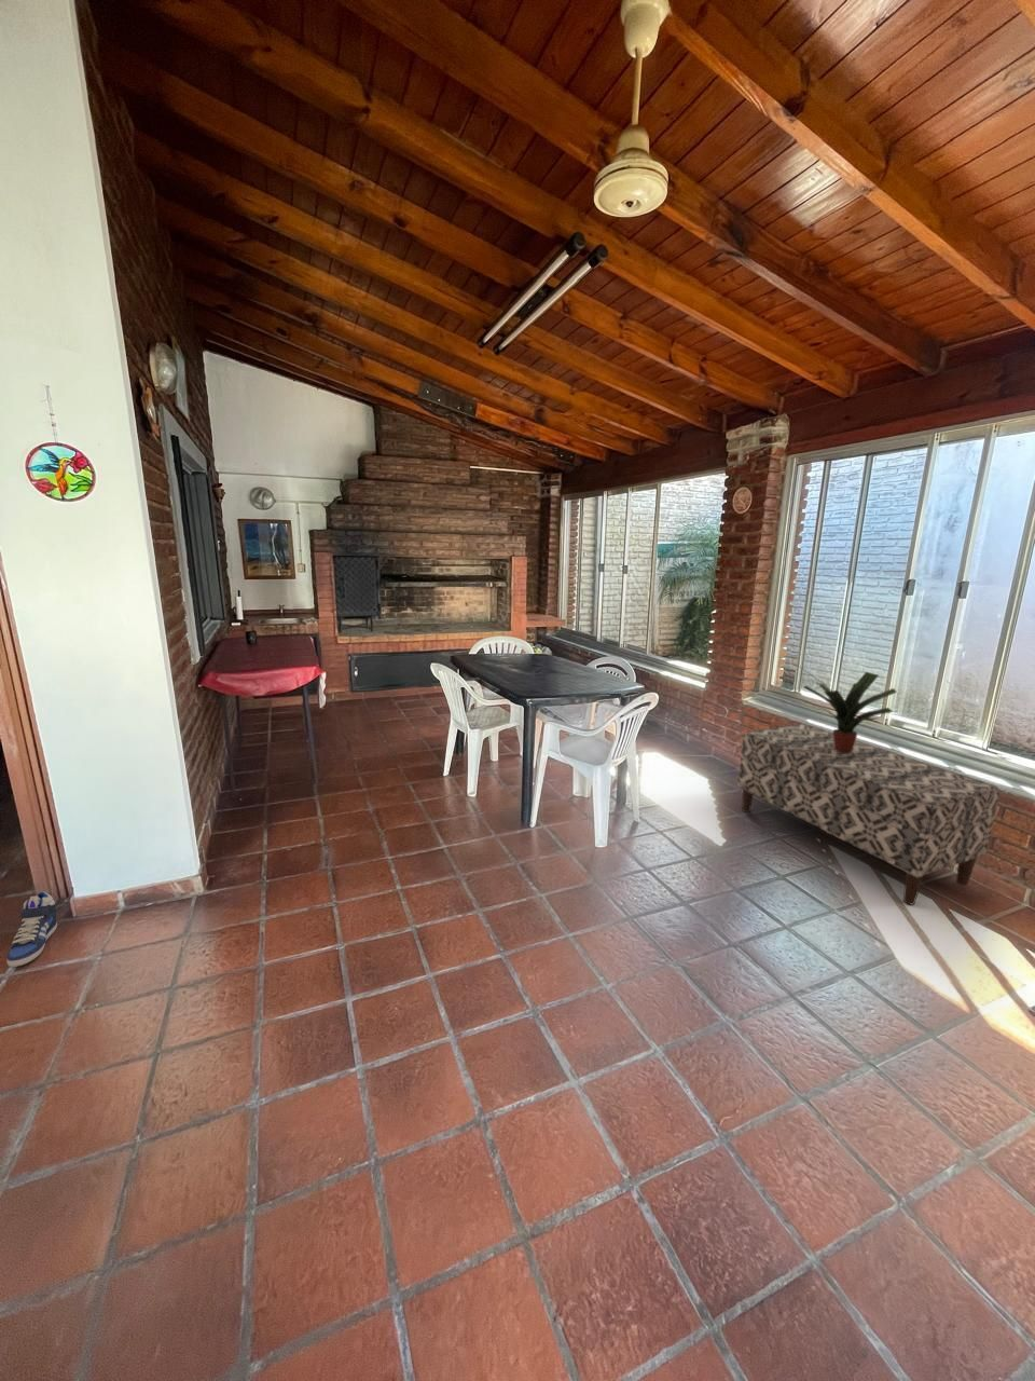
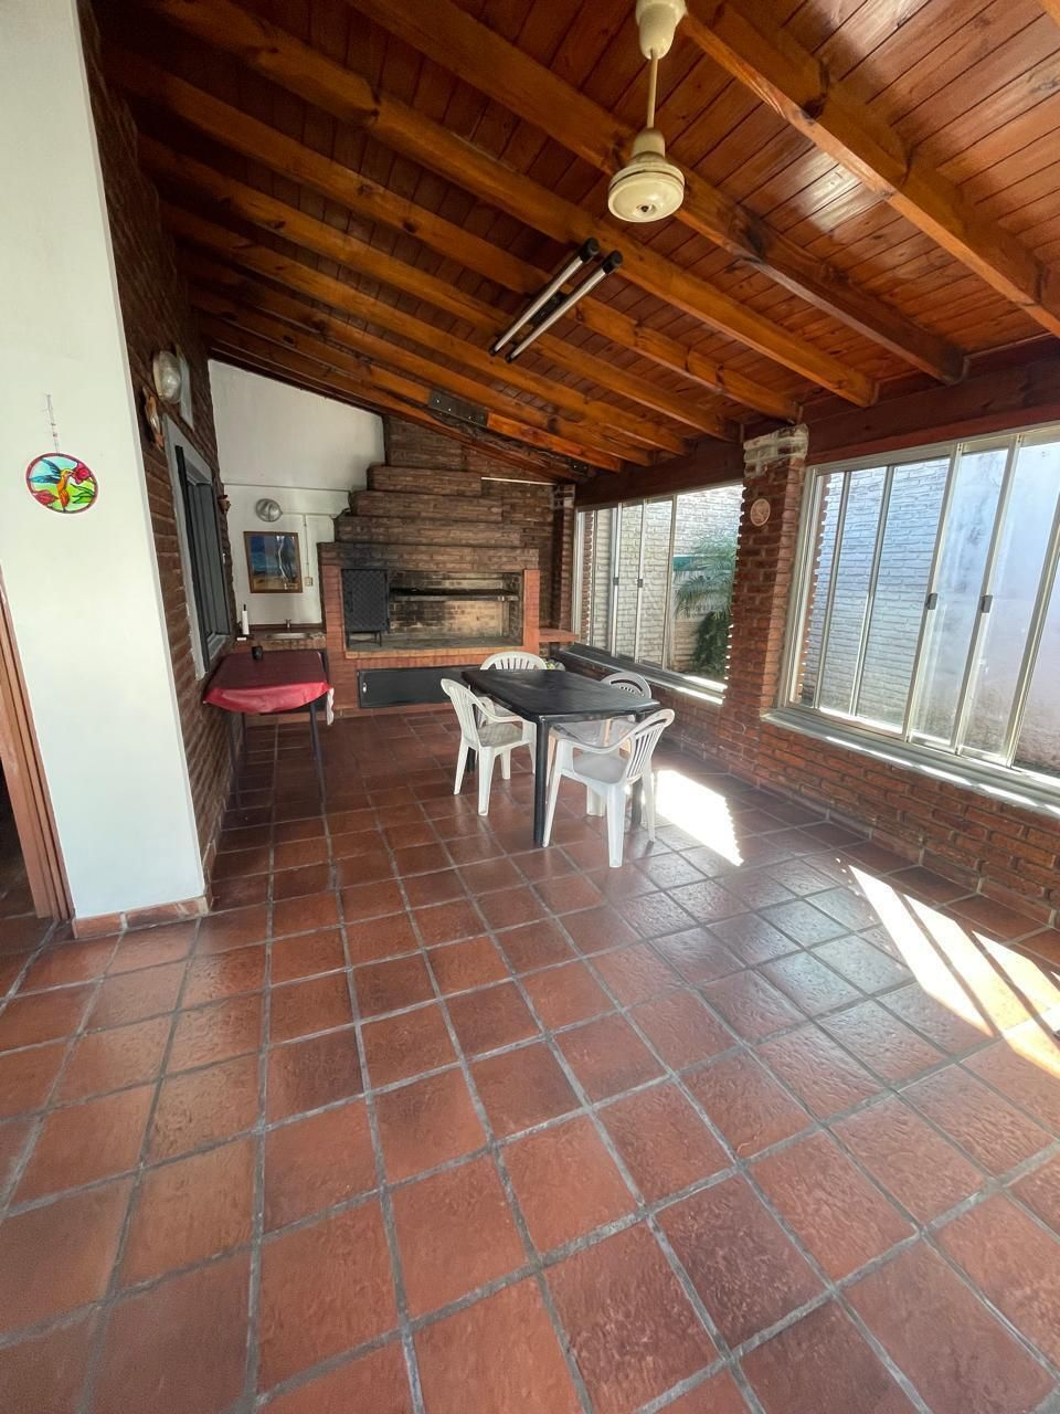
- potted plant (843, 708)
- sneaker (28, 923)
- bench (847, 799)
